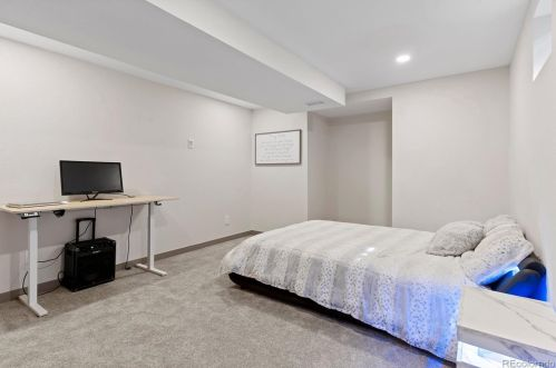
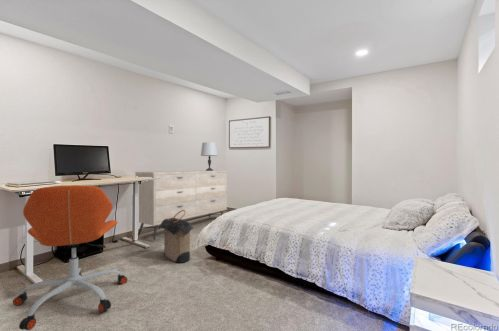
+ lamp (209, 156)
+ dresser (186, 199)
+ office chair (73, 241)
+ laundry hamper (175, 233)
